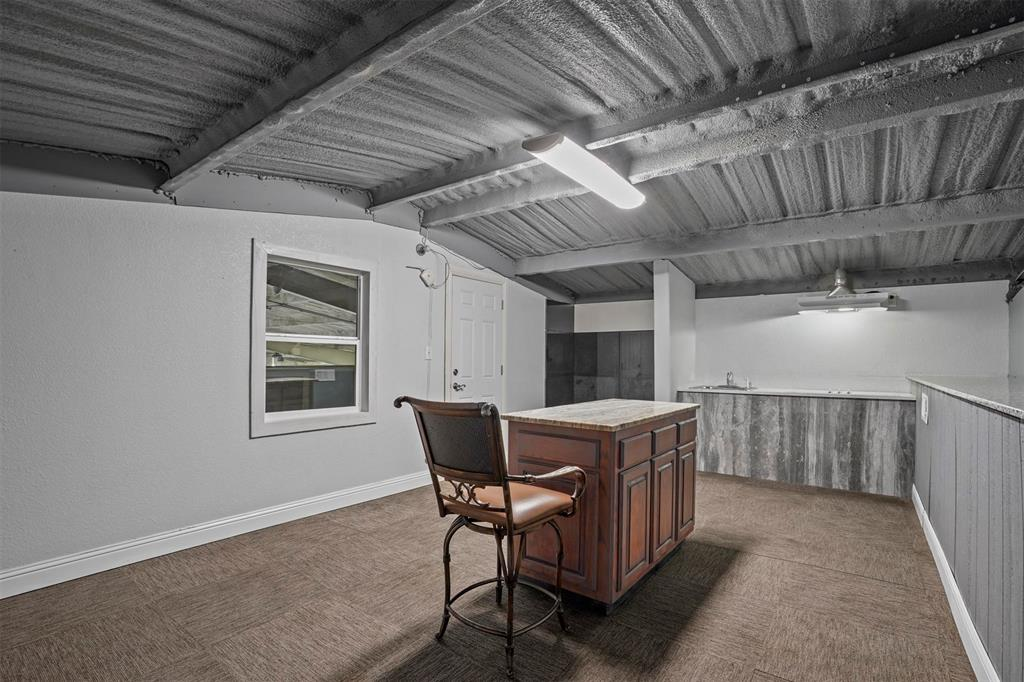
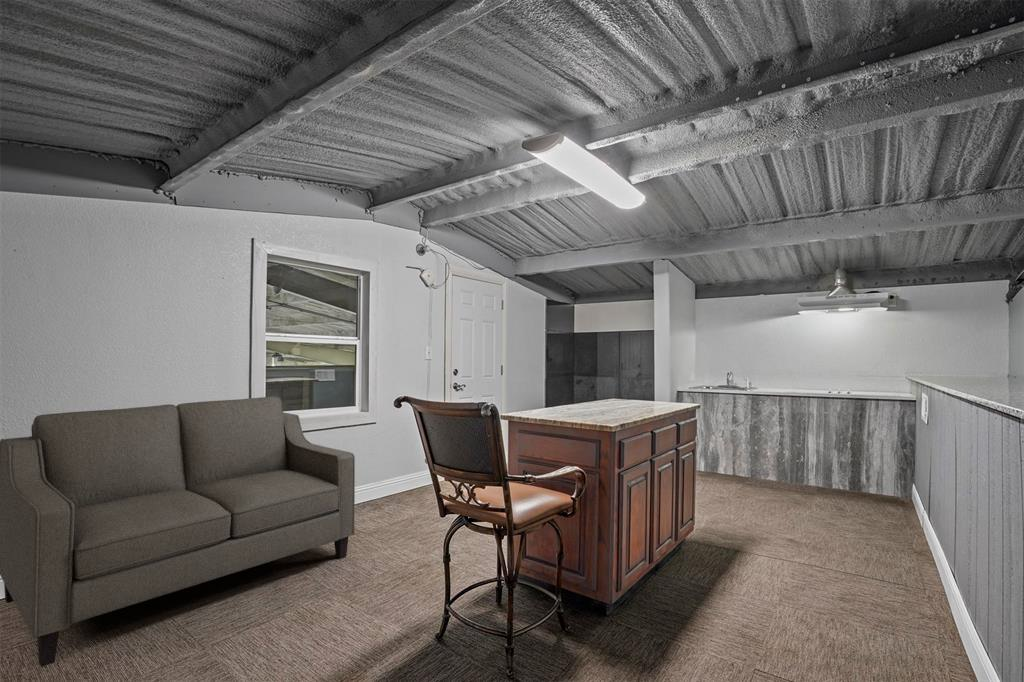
+ sofa (195, 491)
